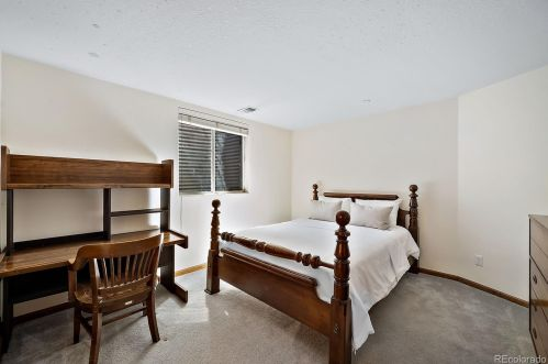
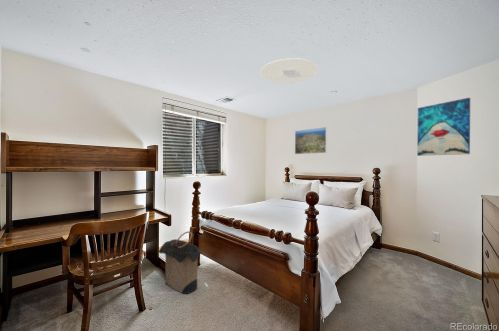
+ laundry hamper (179, 258)
+ wall art (441, 129)
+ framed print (310, 141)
+ ceiling light (288, 69)
